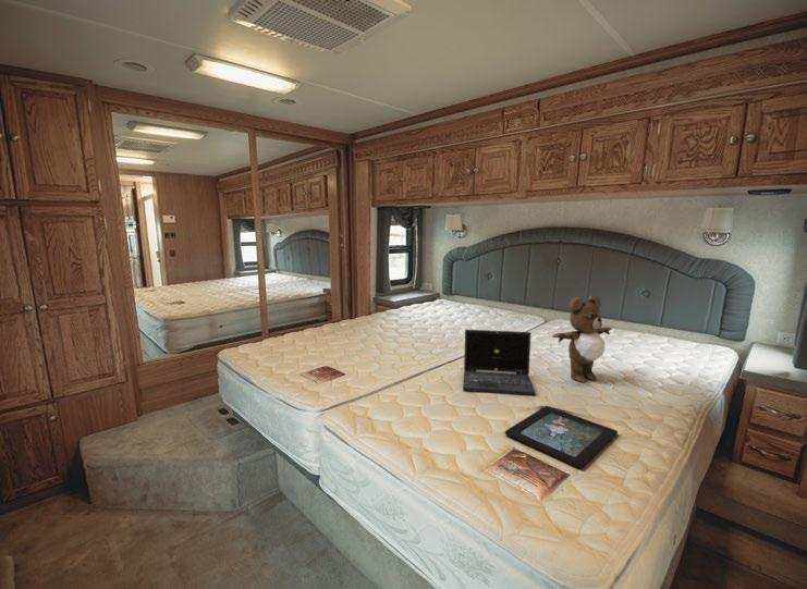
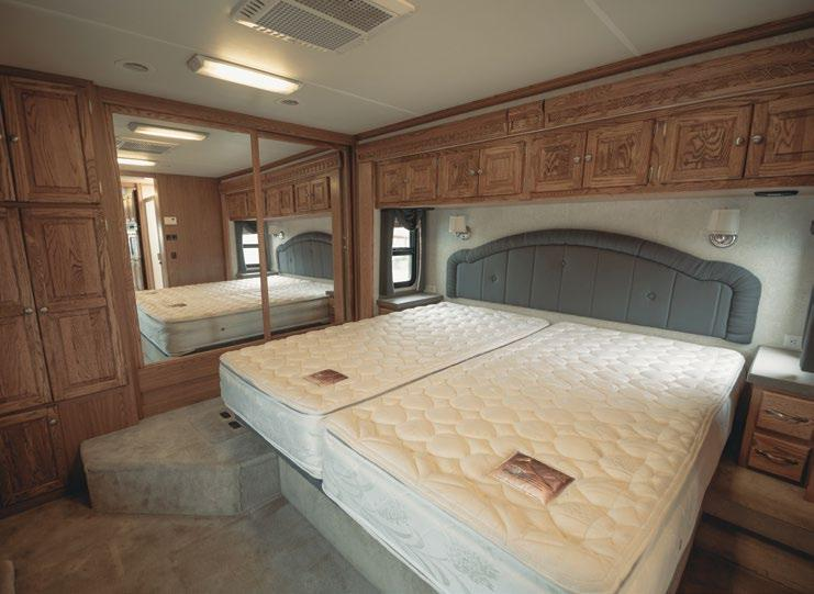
- laptop (498, 360)
- decorative tray (561, 432)
- teddy bear (583, 336)
